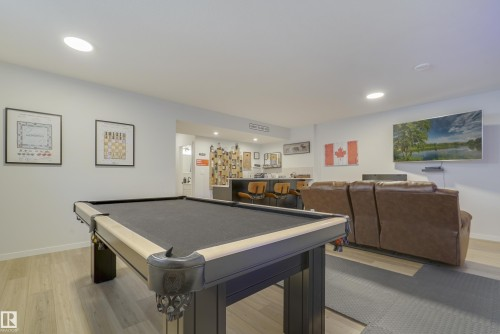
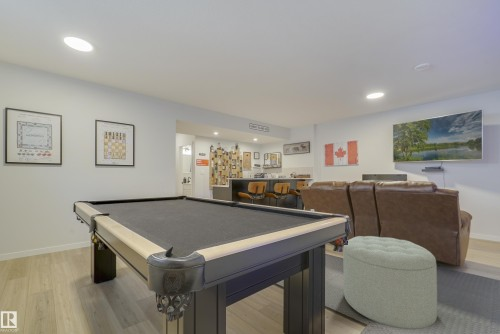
+ ottoman (386, 274)
